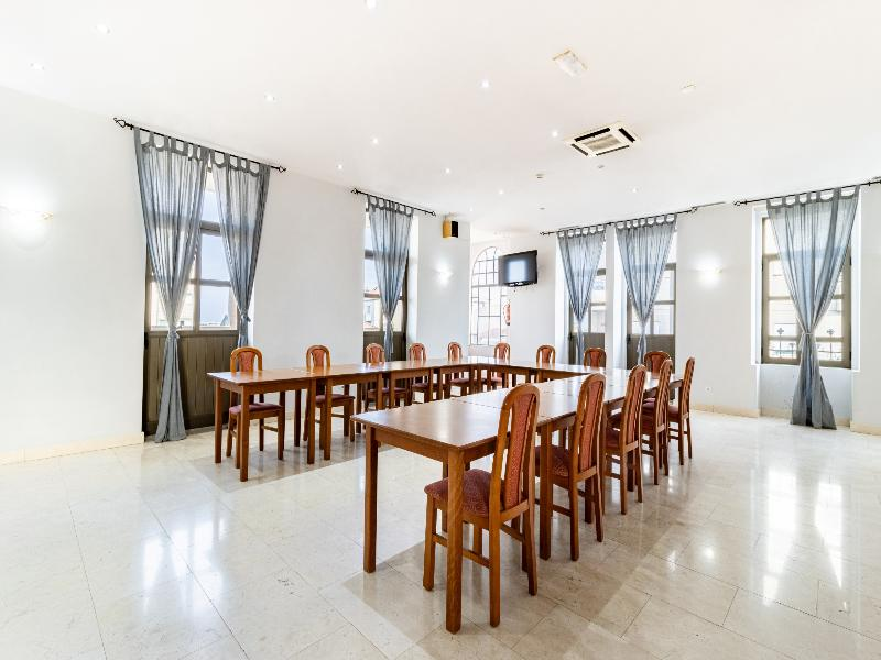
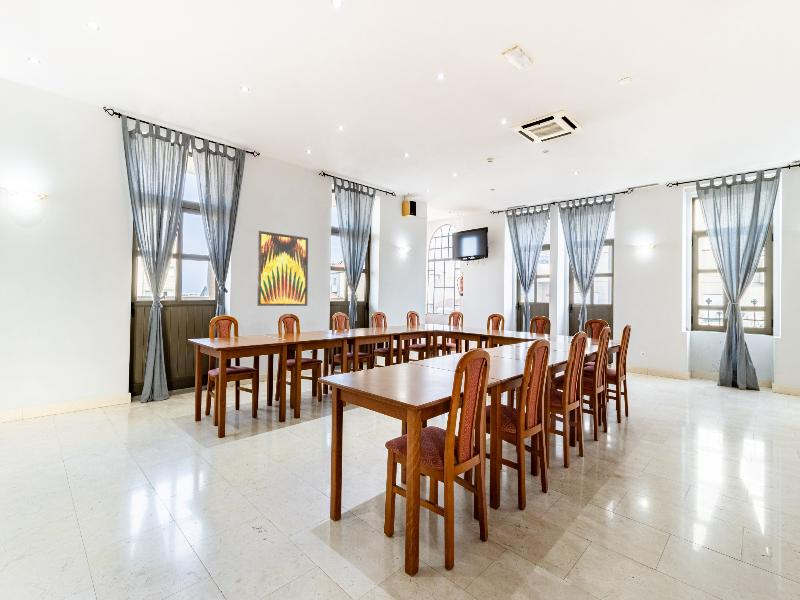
+ wall art (284, 270)
